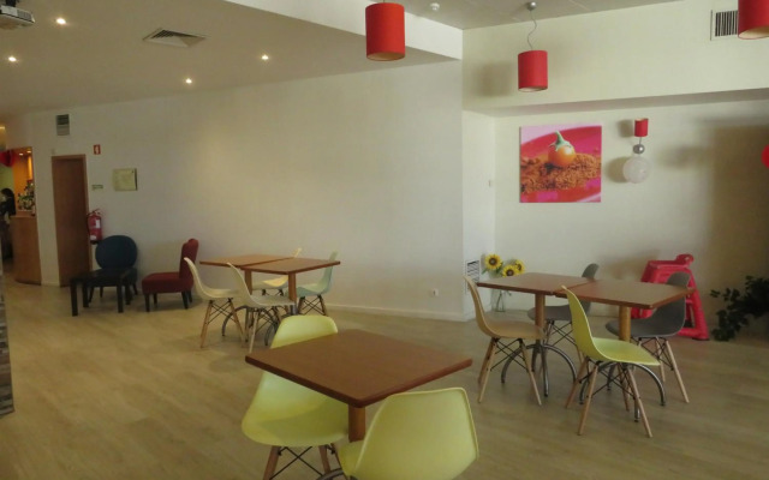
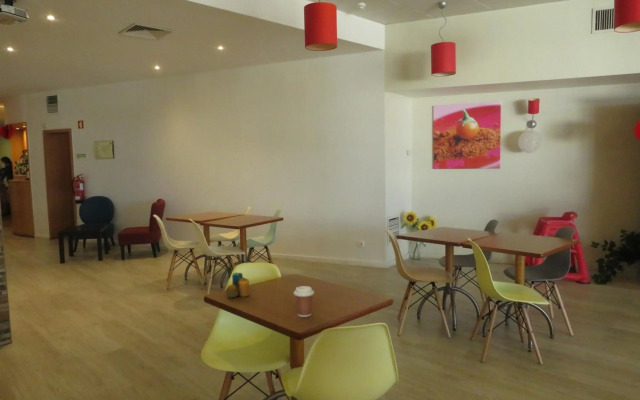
+ coffee cup (304, 301)
+ candle (238, 284)
